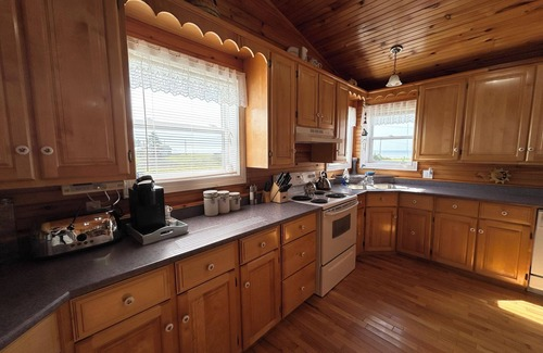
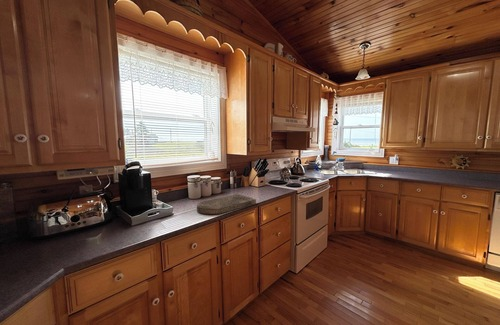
+ cutting board (224, 203)
